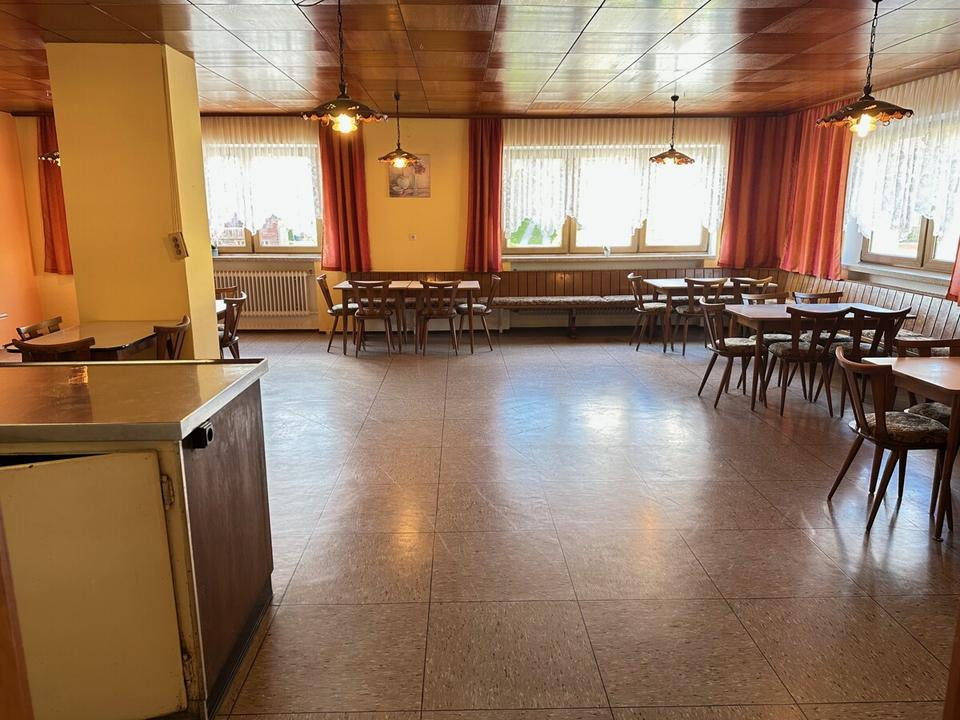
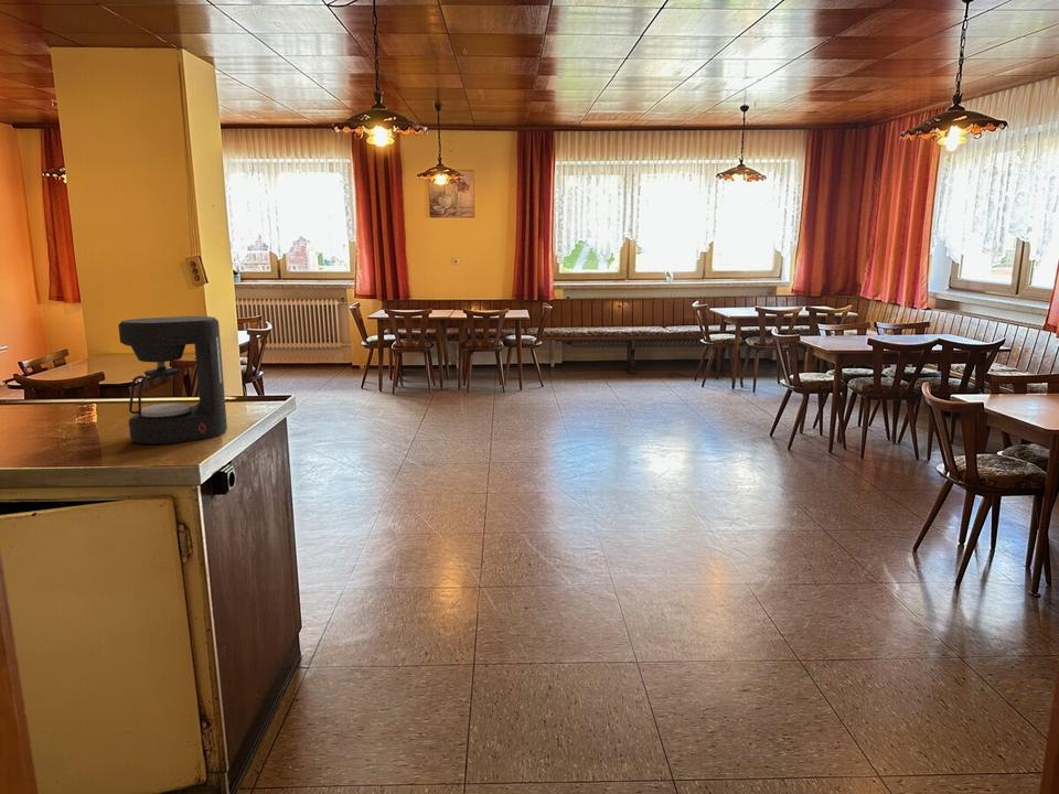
+ coffee maker (174, 374)
